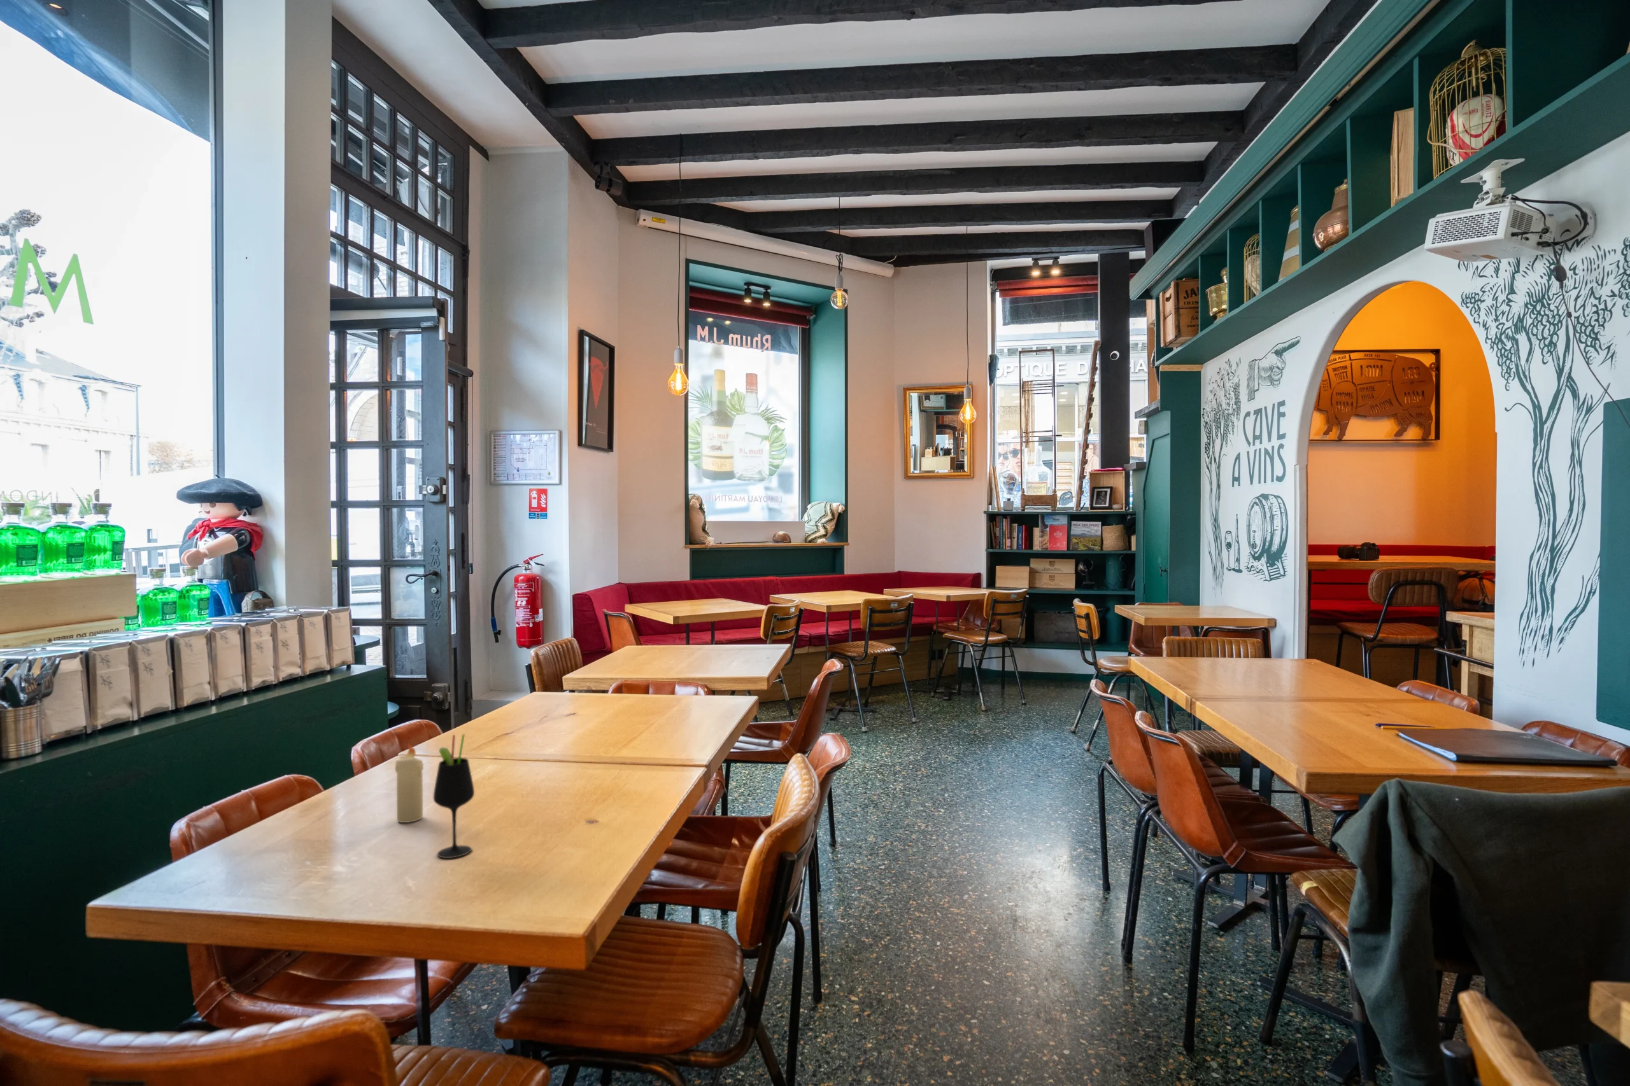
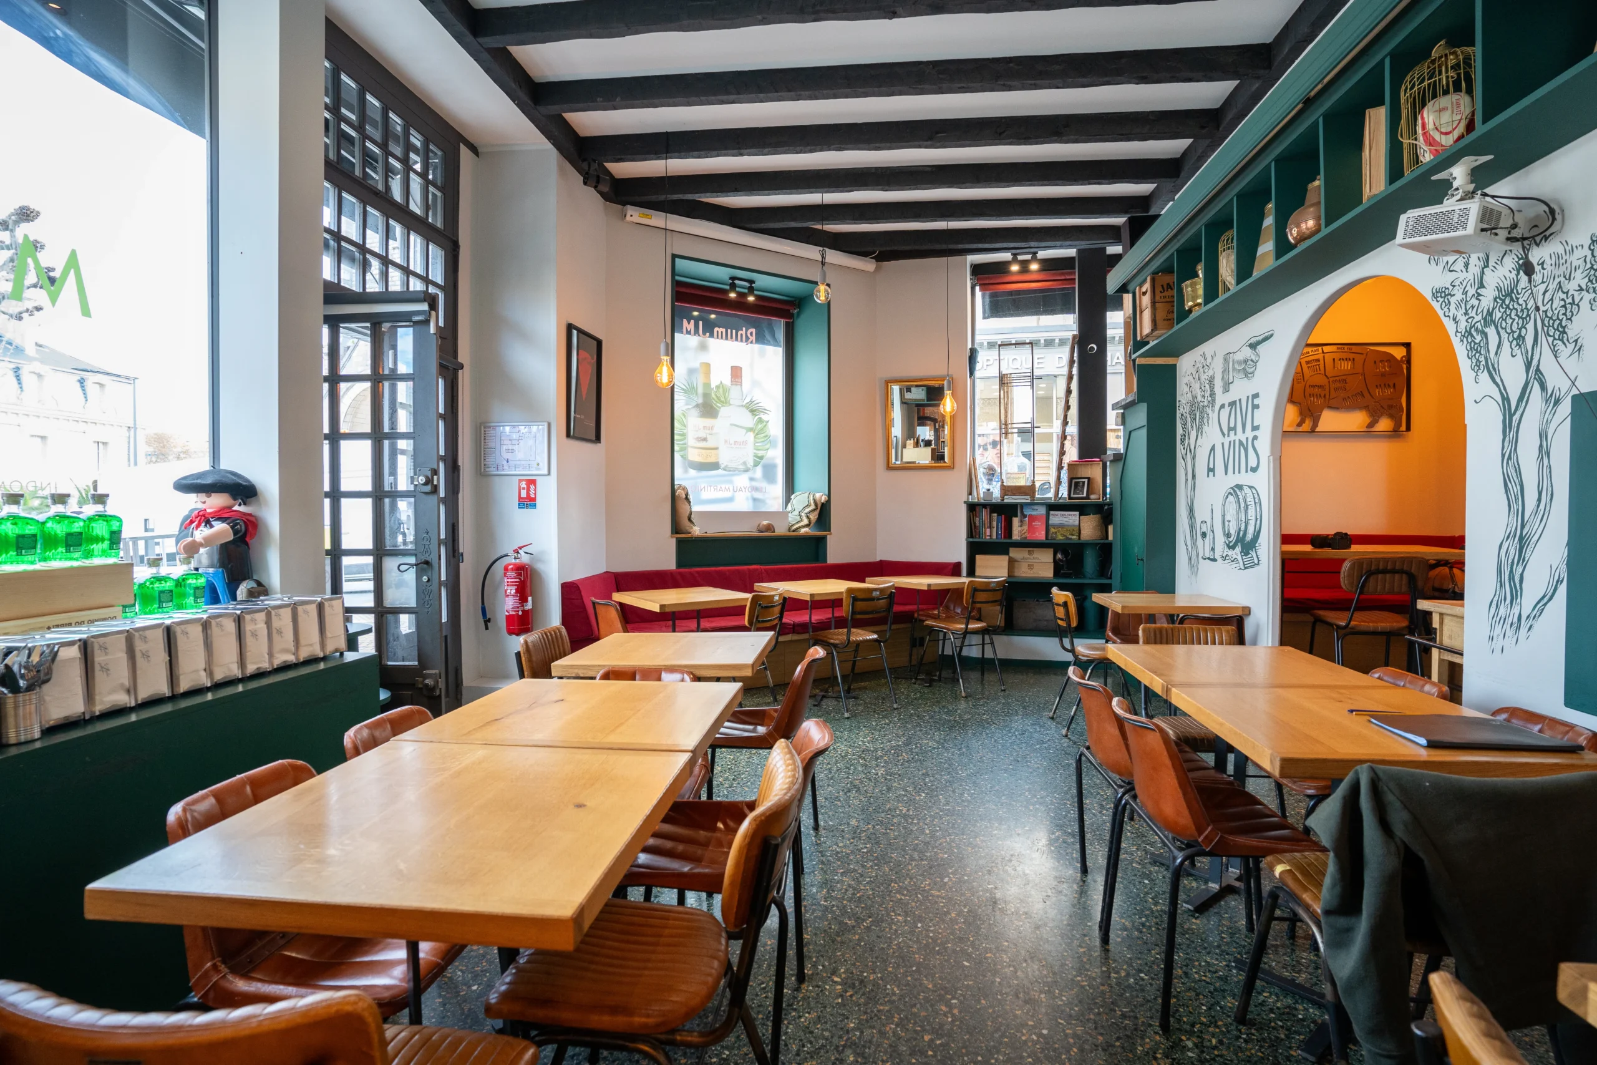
- wine glass (452, 795)
- candle (409, 781)
